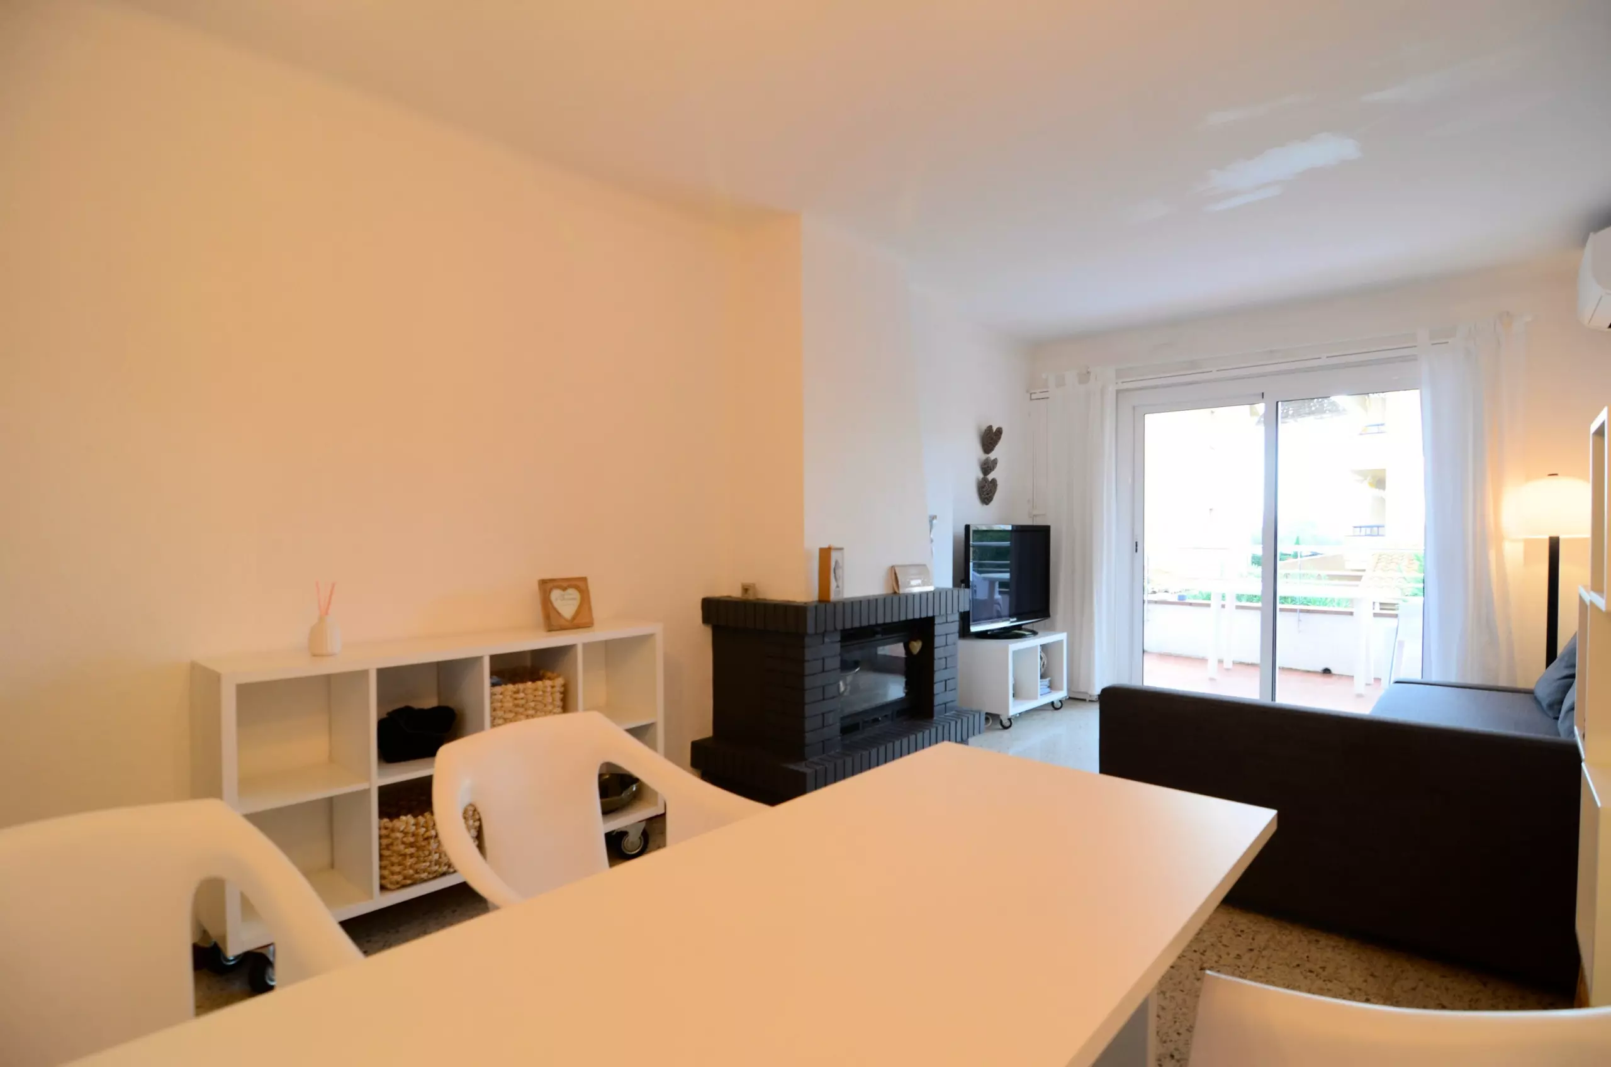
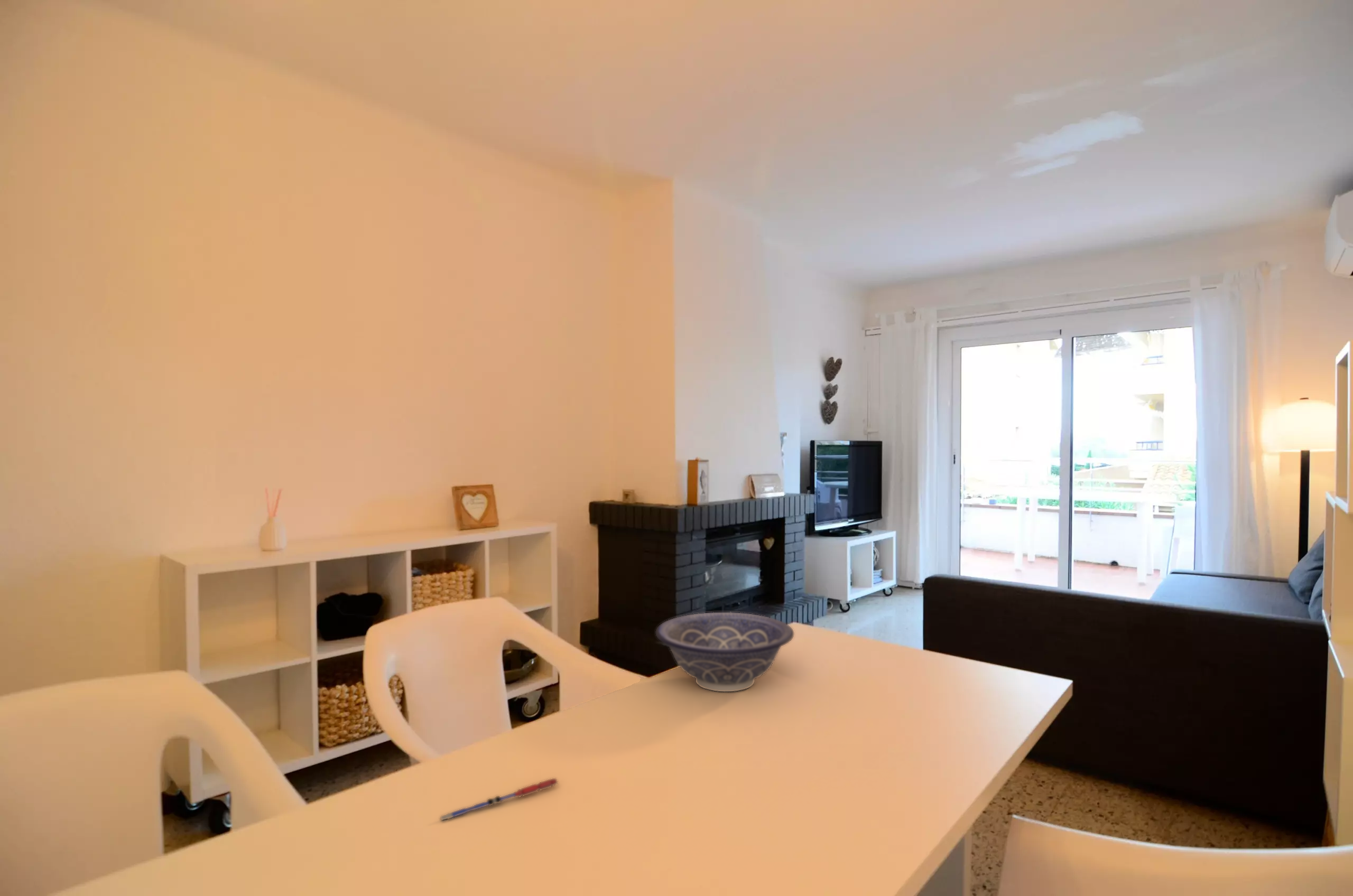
+ decorative bowl (725, 655)
+ pen (501, 797)
